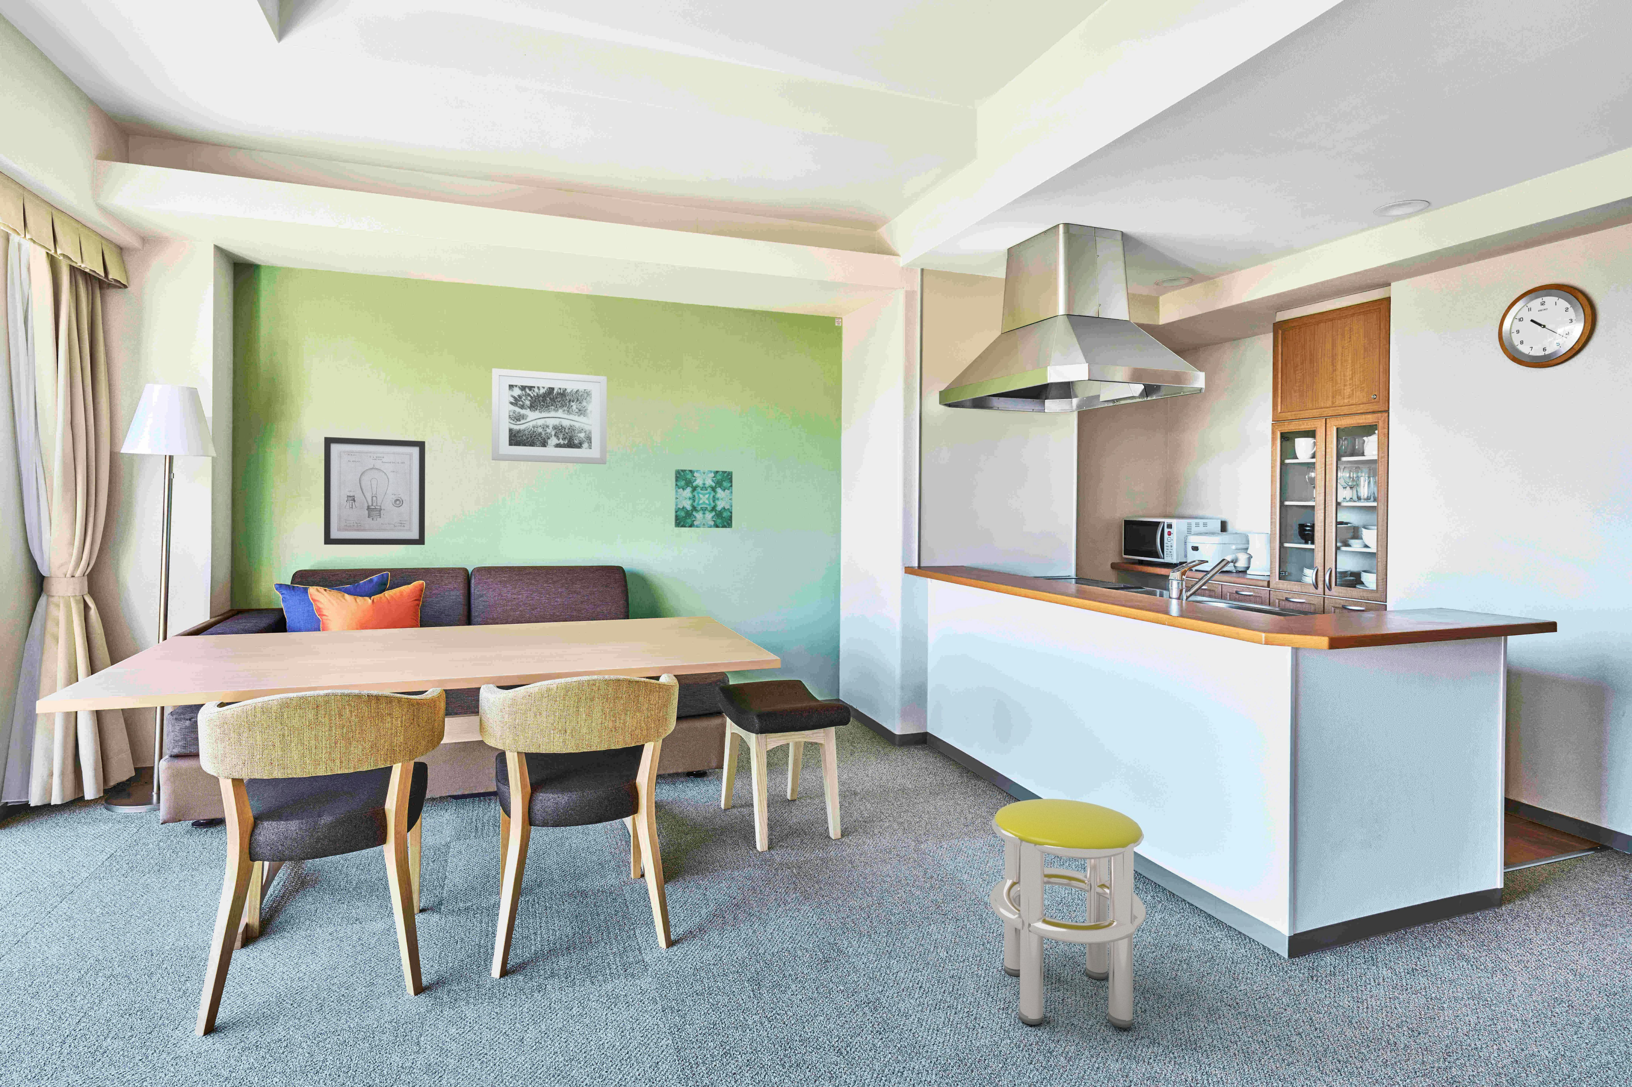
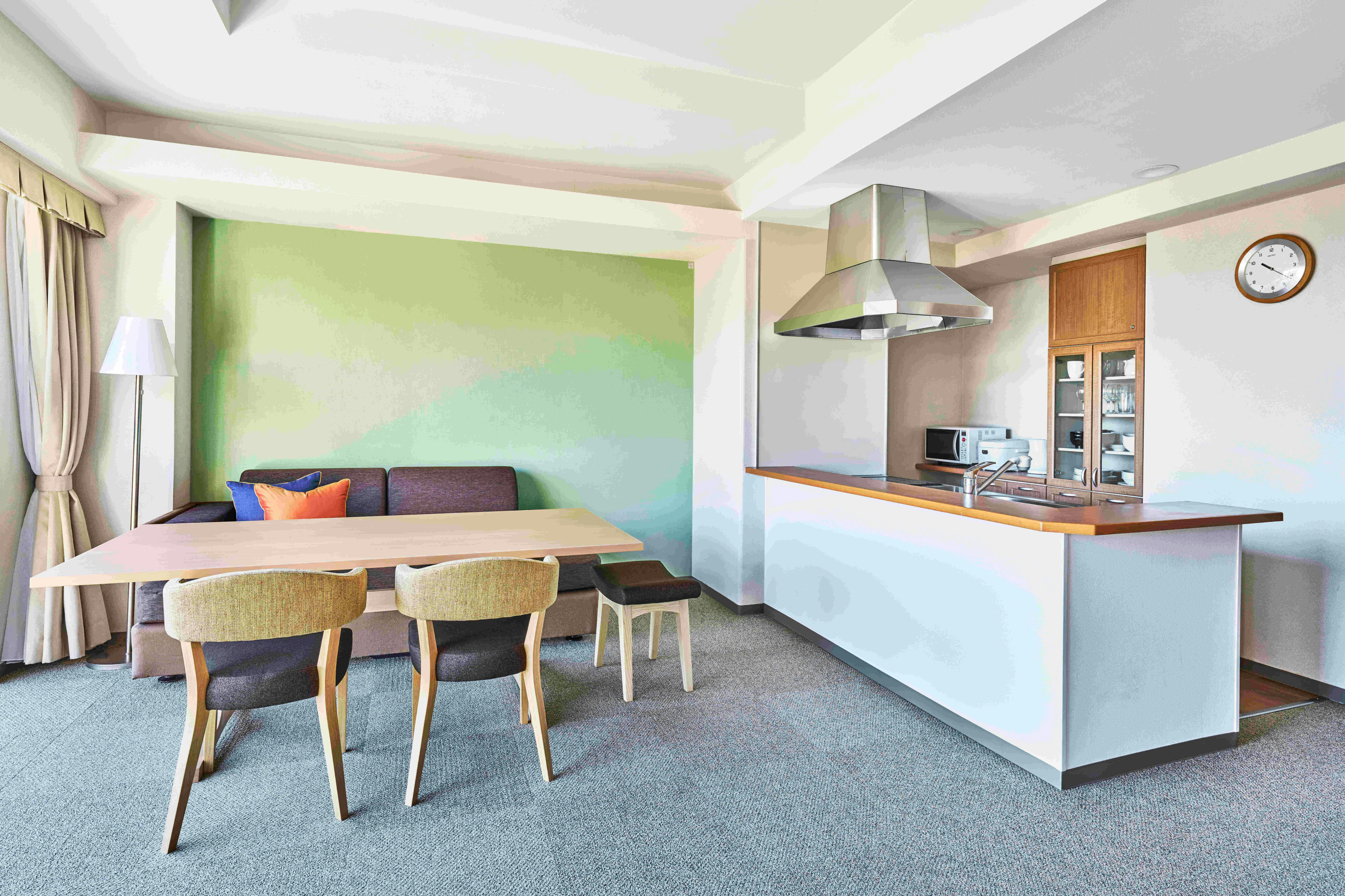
- wall art (550, 417)
- wall art (704, 499)
- wall art (375, 491)
- stool (1069, 887)
